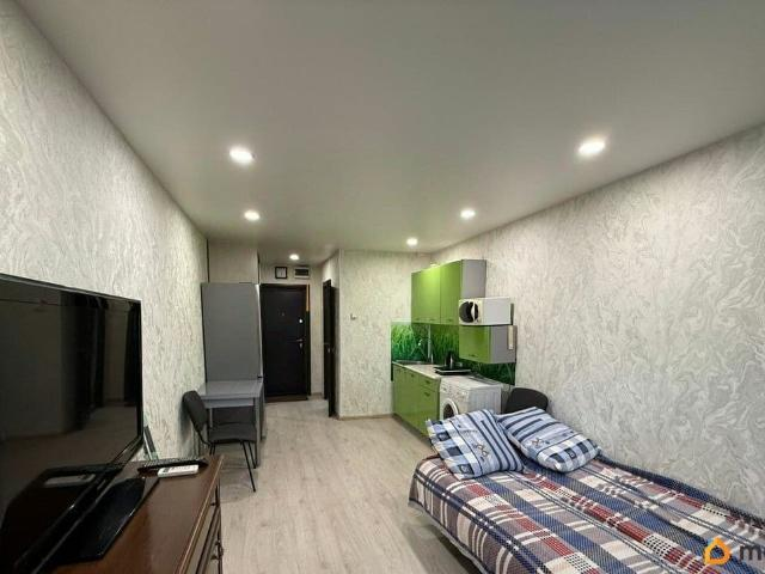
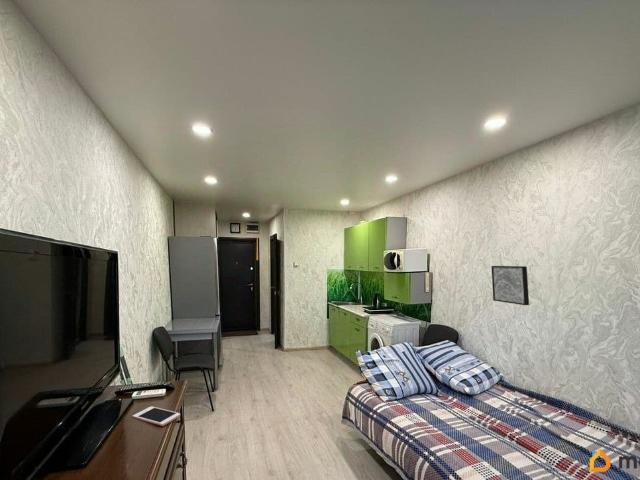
+ cell phone (156, 415)
+ wall art (509, 284)
